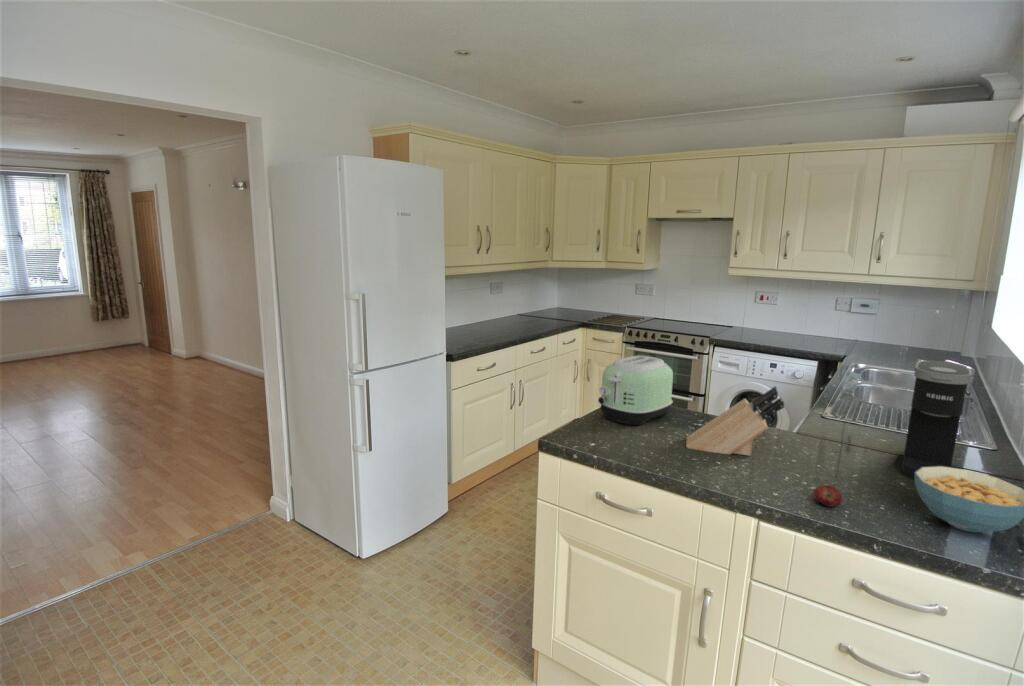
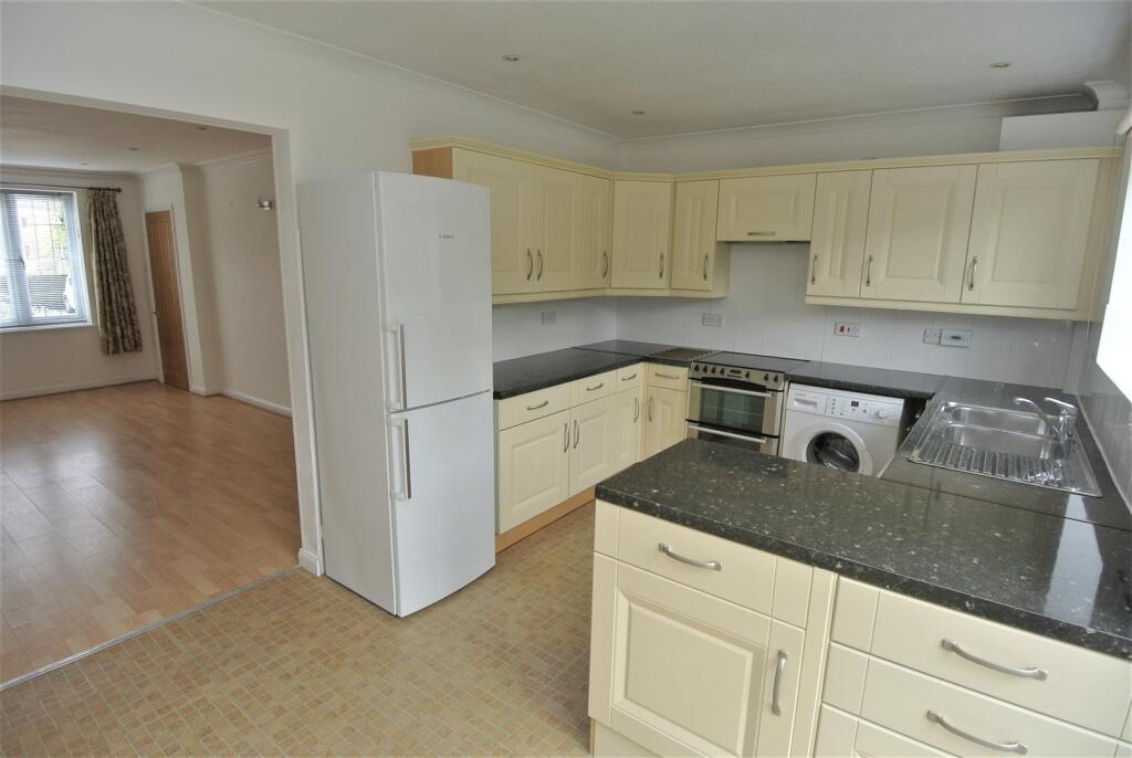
- fruit (827, 494)
- knife block (733, 417)
- cereal bowl (967, 505)
- toaster (635, 388)
- coffee maker (934, 417)
